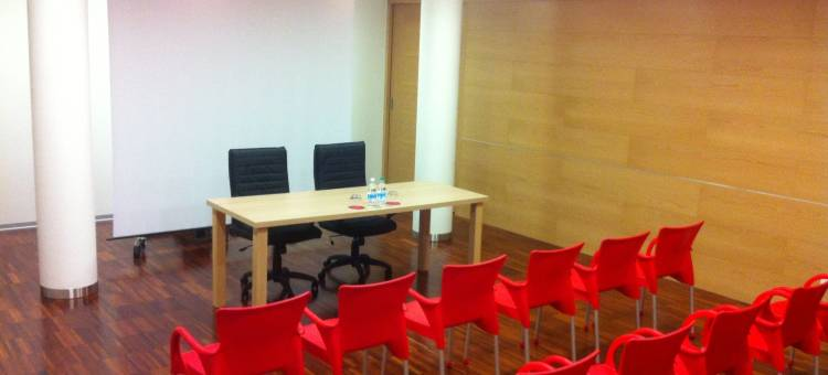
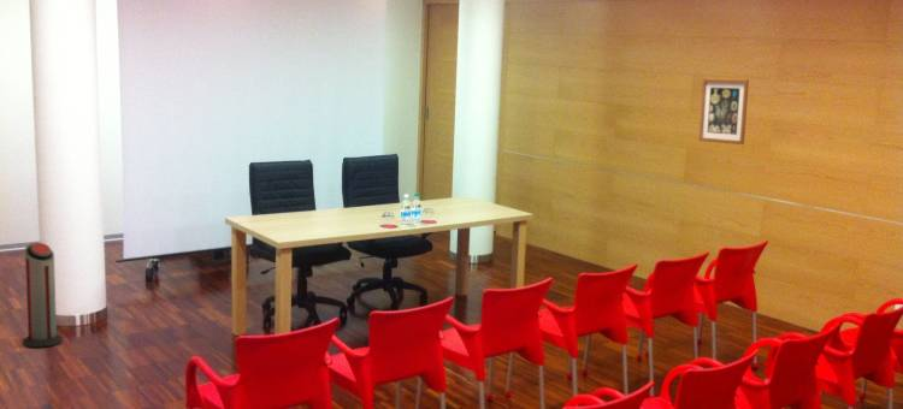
+ wall art (722, 111)
+ air purifier (41, 292)
